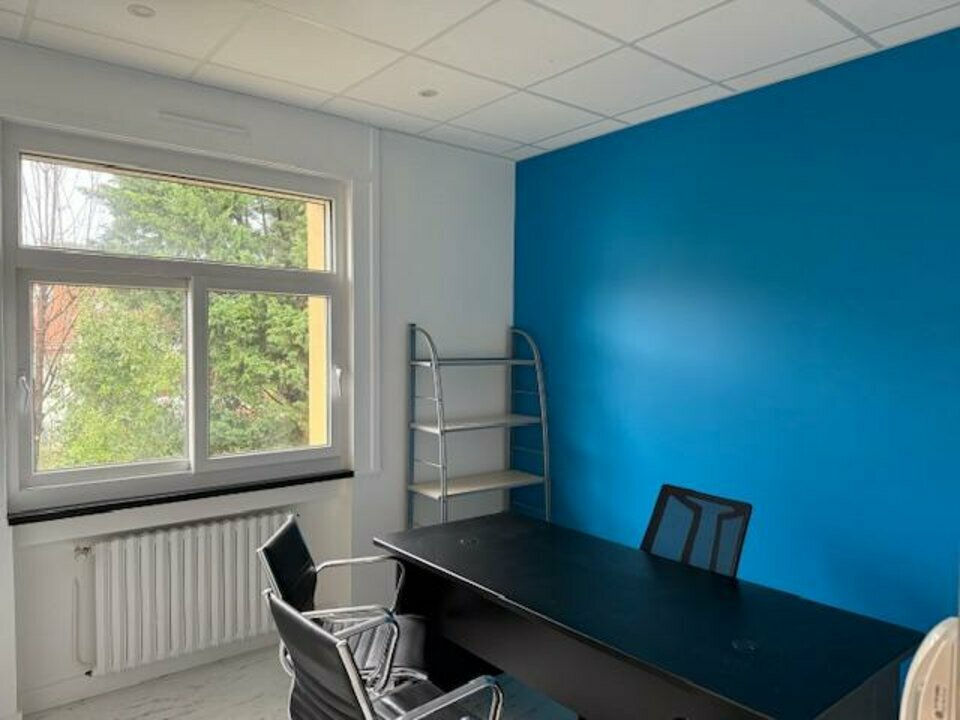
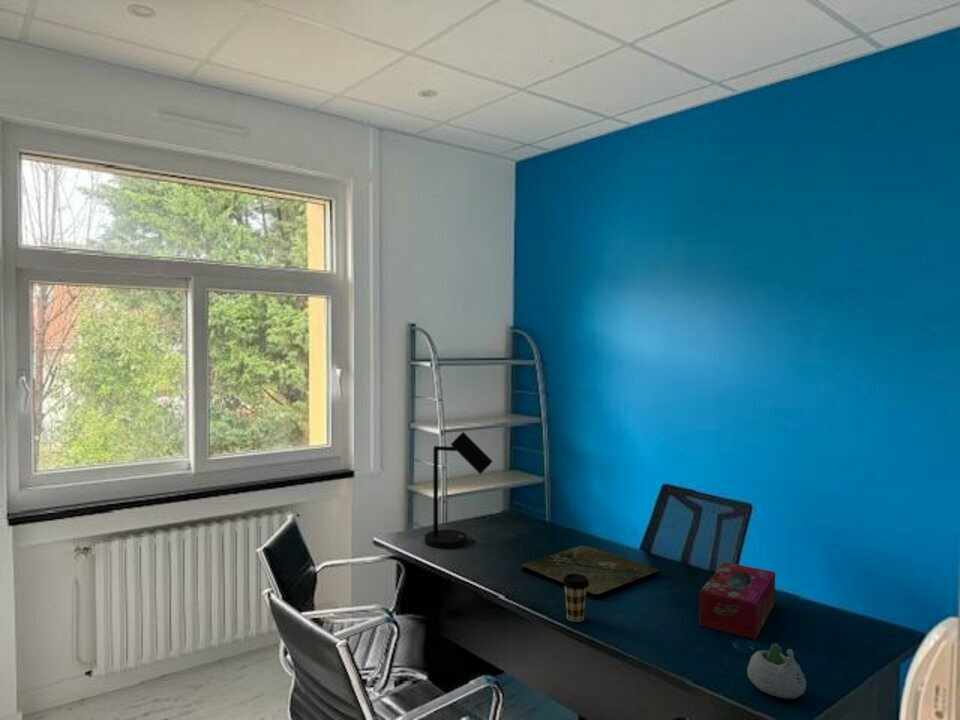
+ desk lamp (437, 487)
+ succulent planter (776, 667)
+ coffee cup (575, 598)
+ tissue box (738, 597)
+ aerial map (589, 569)
